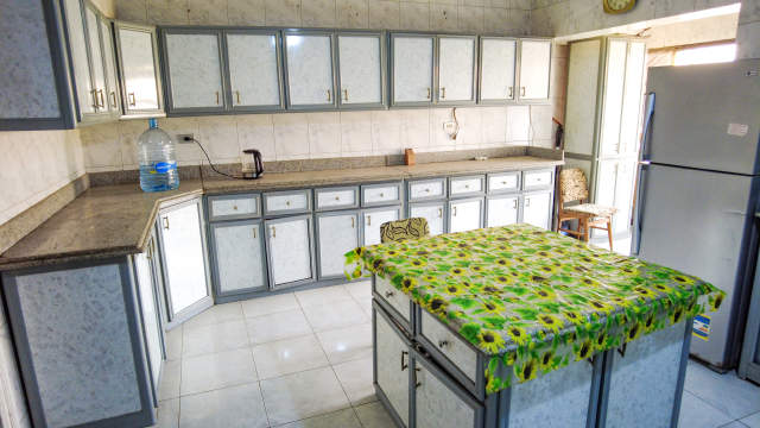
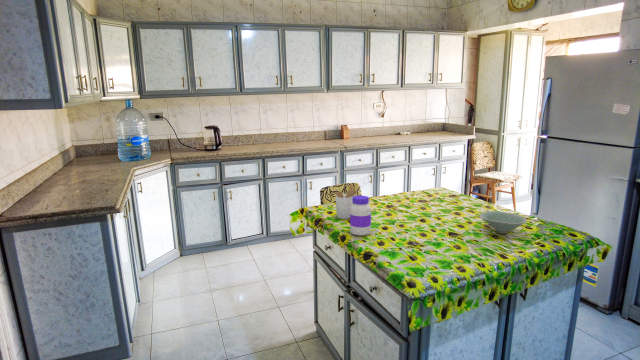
+ utensil holder (347, 201)
+ bowl (502, 224)
+ jar (360, 215)
